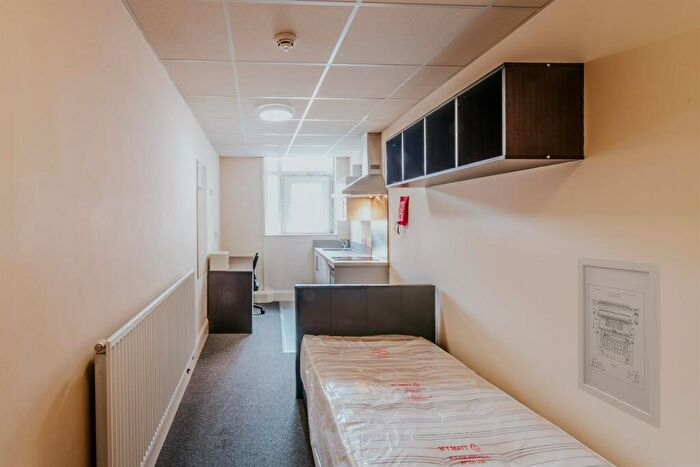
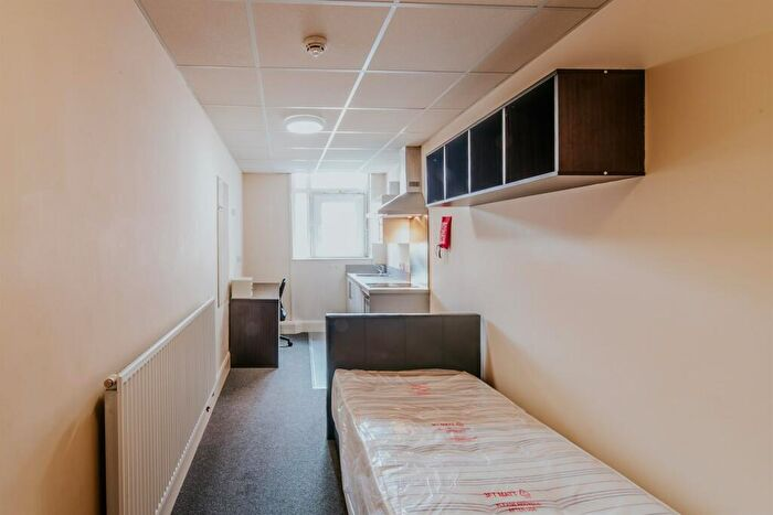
- wall art (614, 333)
